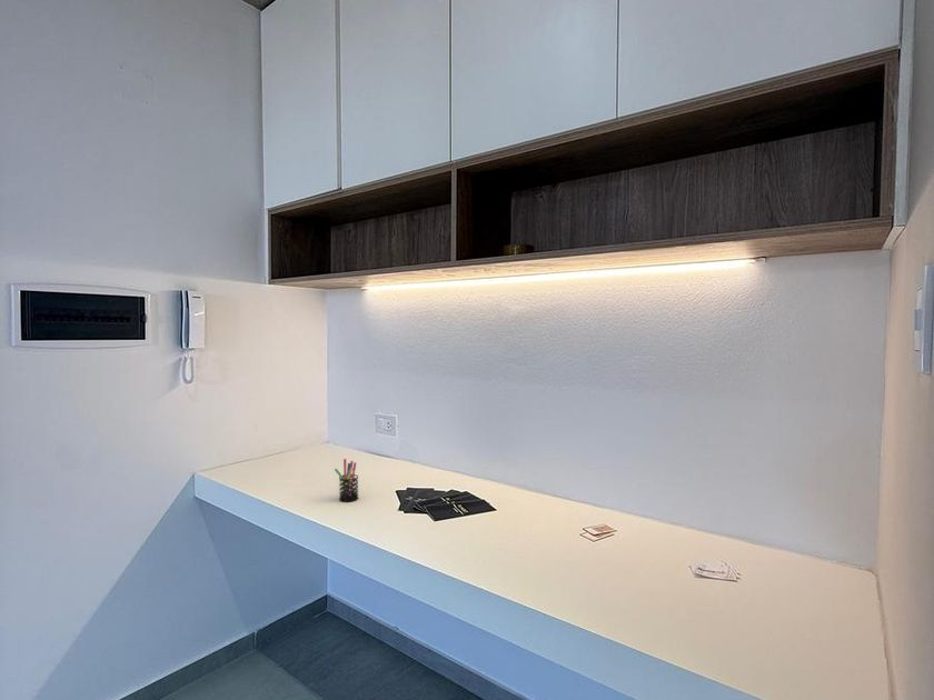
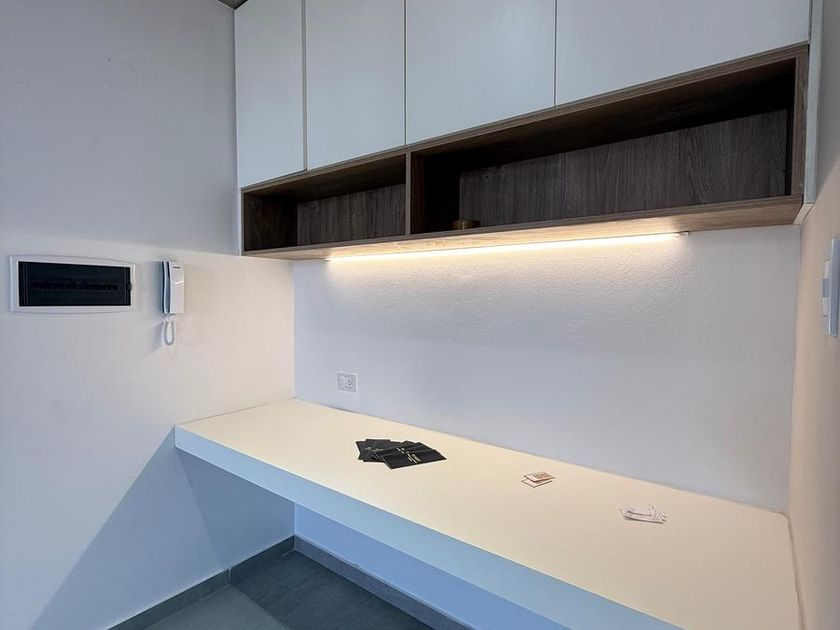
- pen holder (346, 479)
